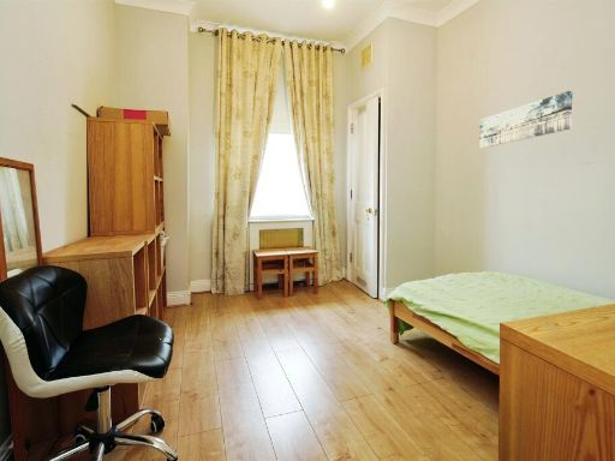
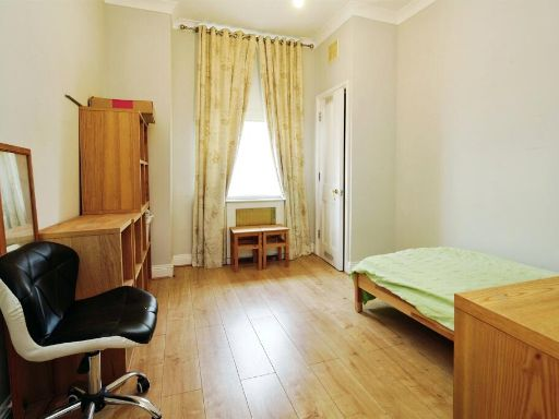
- wall art (519, 124)
